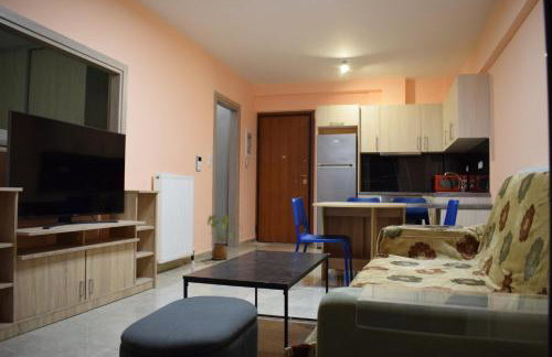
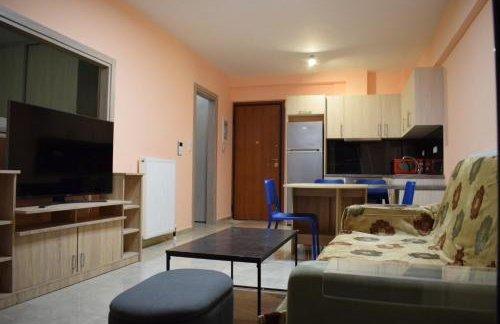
- house plant (222, 237)
